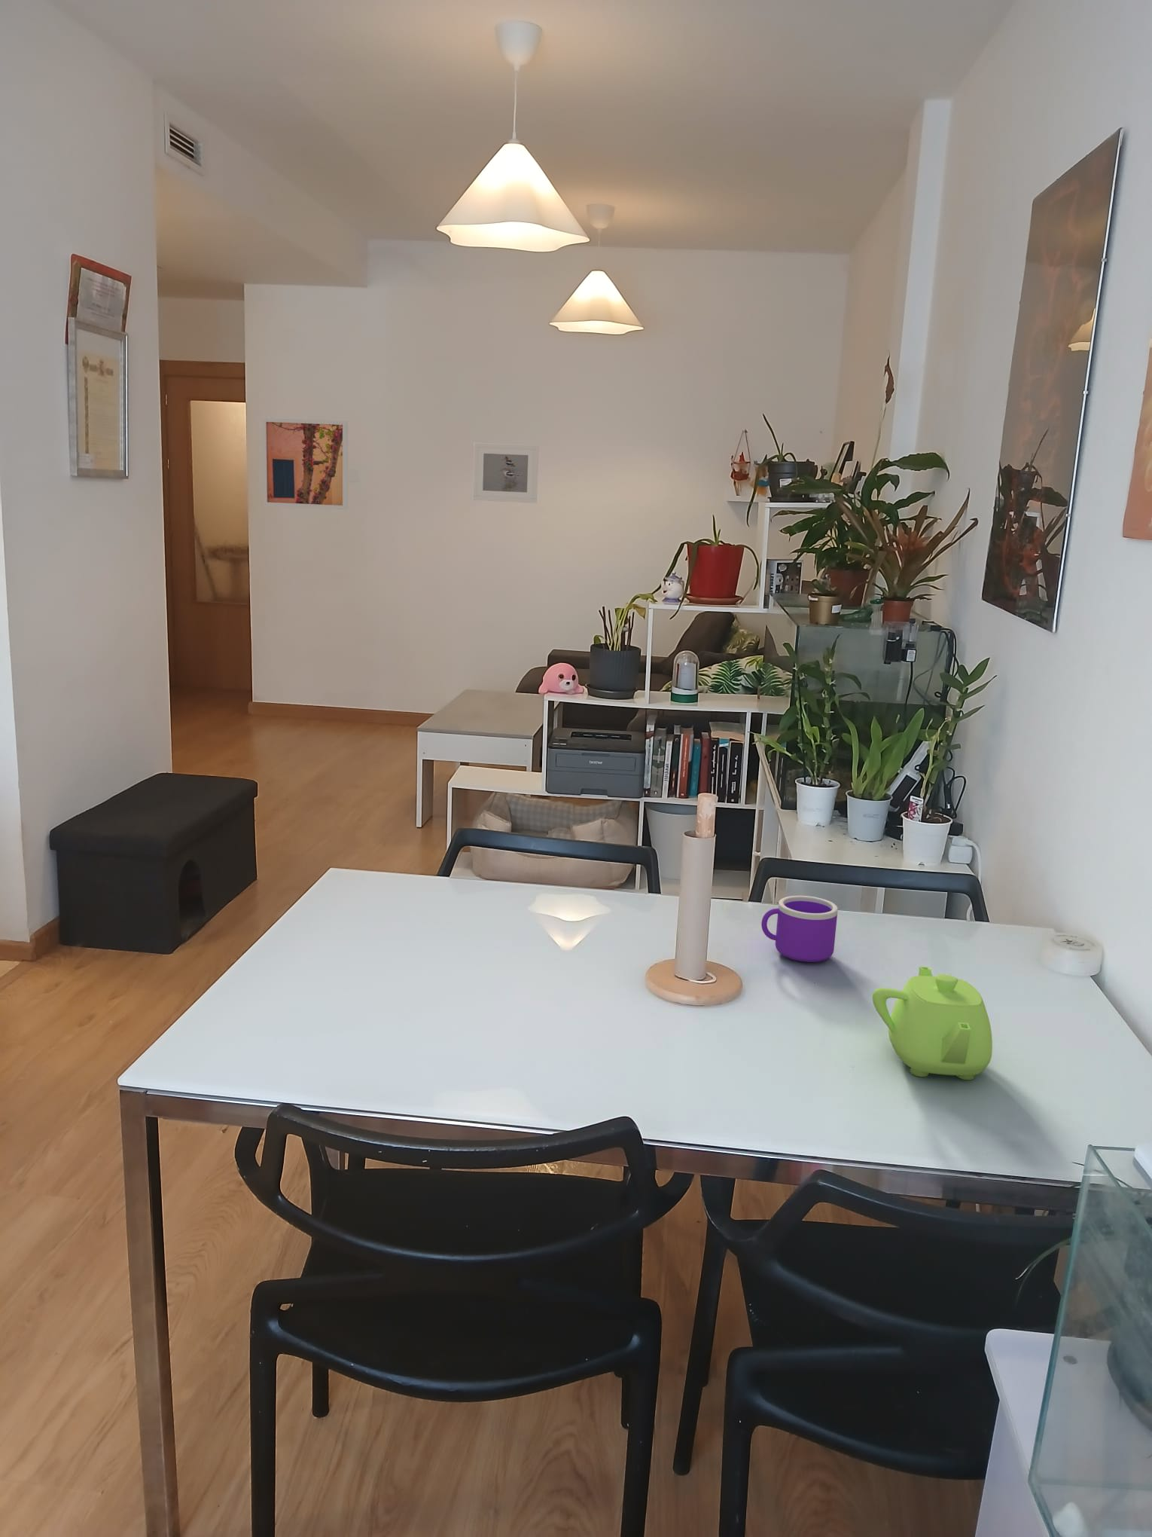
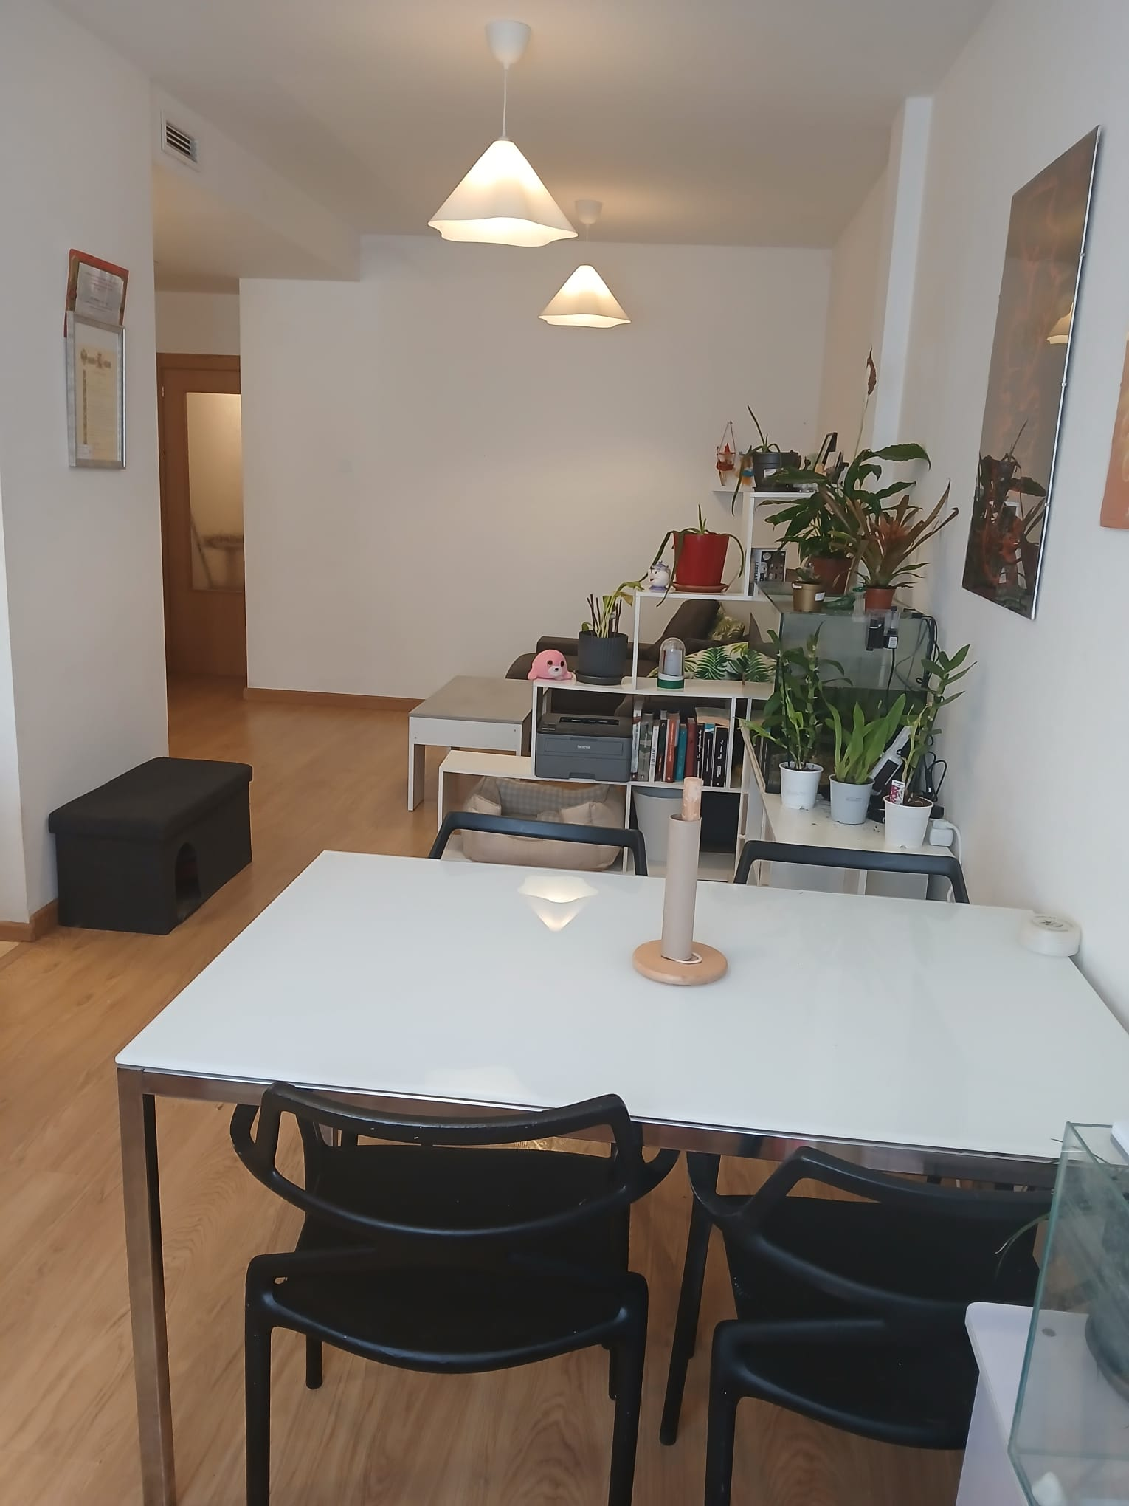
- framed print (506, 472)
- wall art (305, 464)
- teapot (929, 1019)
- mug (797, 929)
